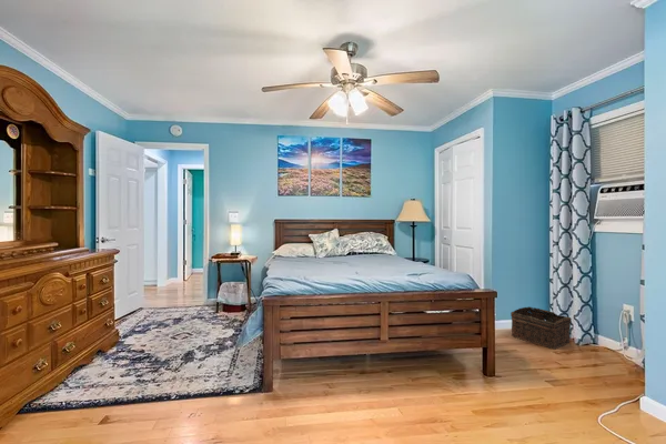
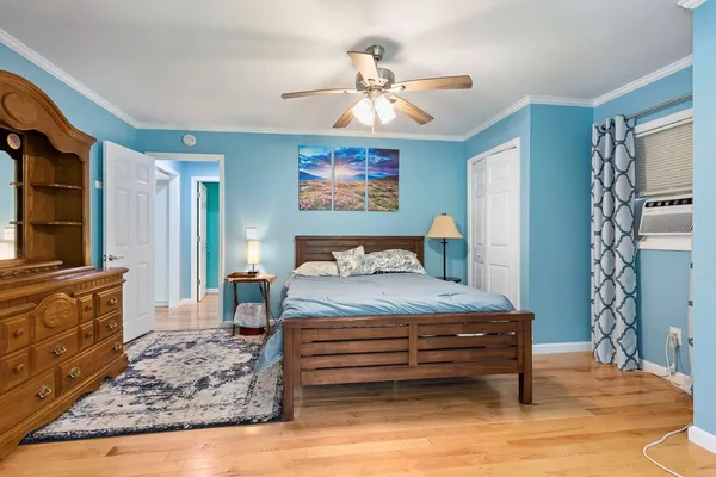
- basket (542, 323)
